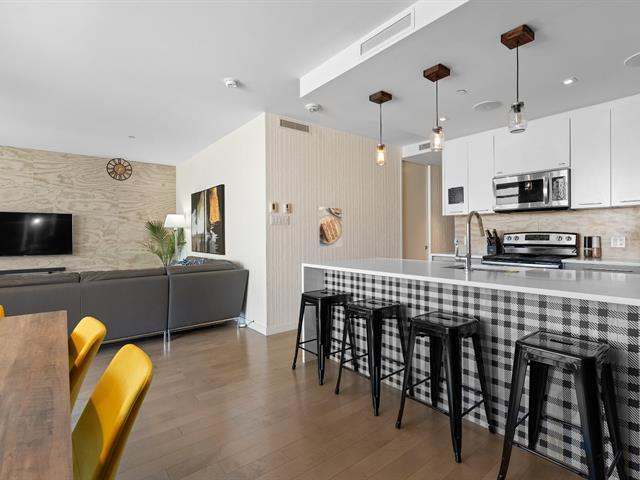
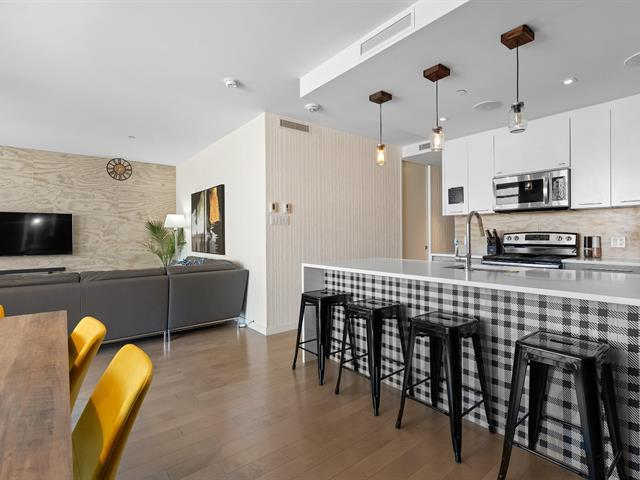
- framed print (330, 227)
